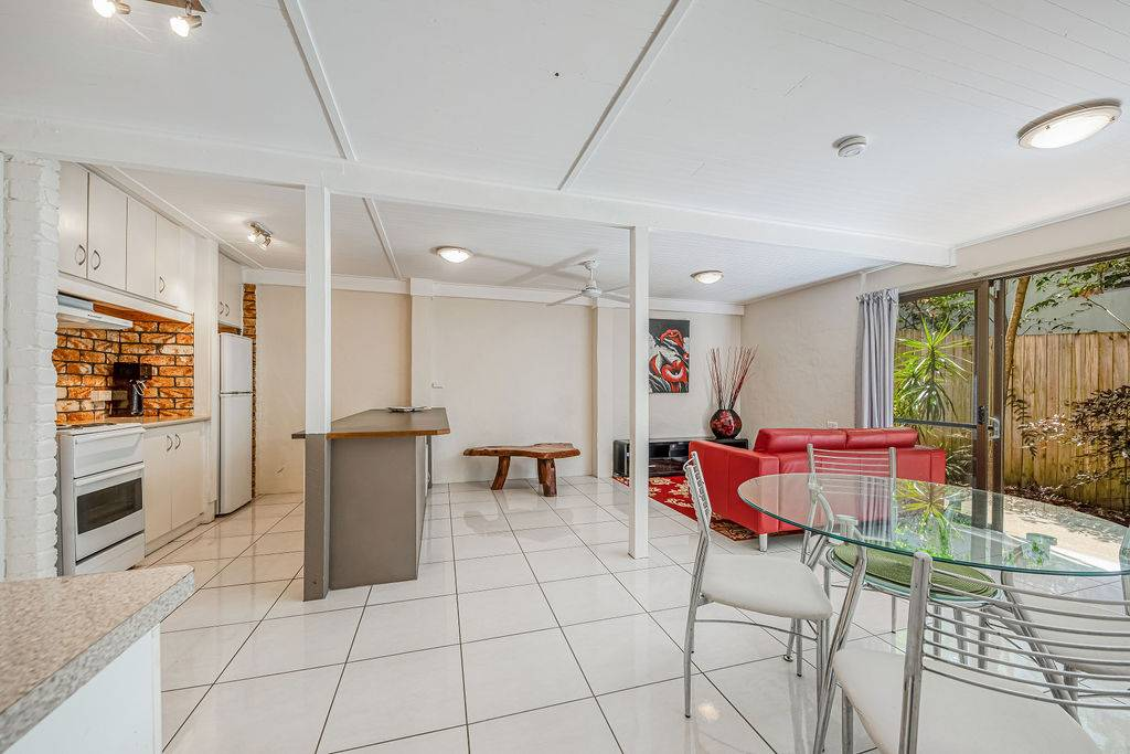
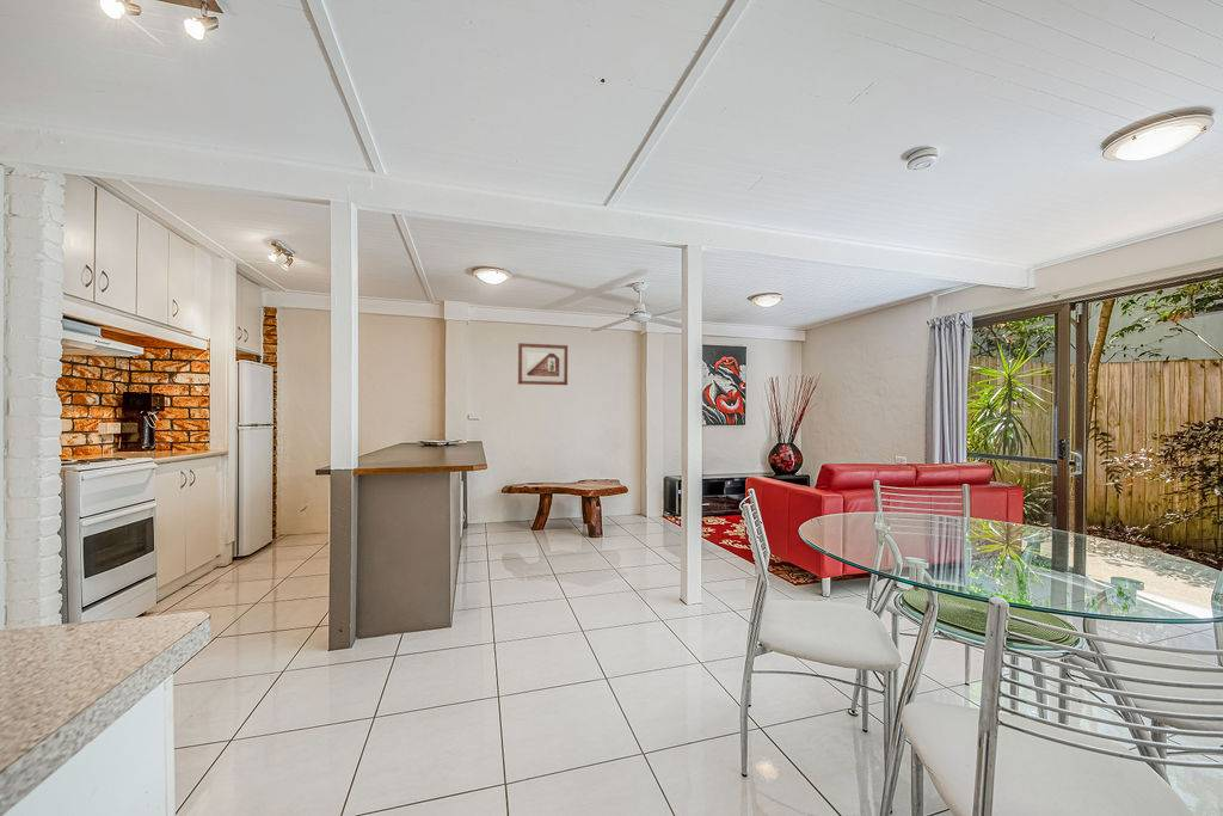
+ picture frame (542, 364)
